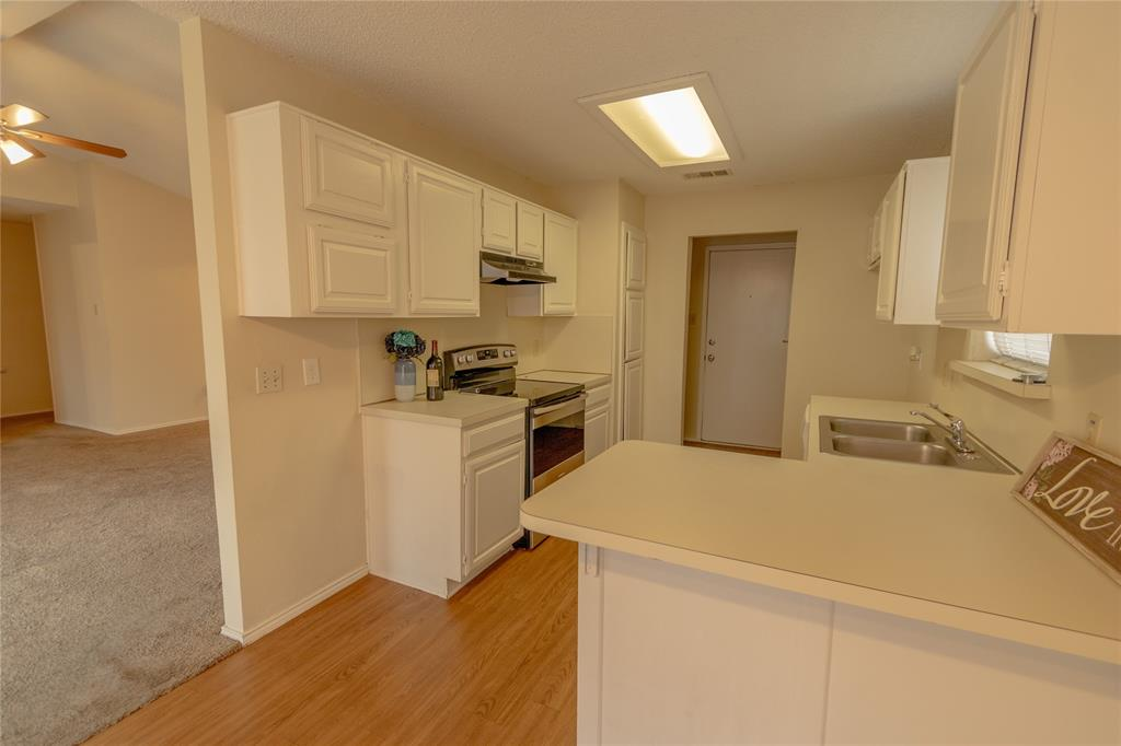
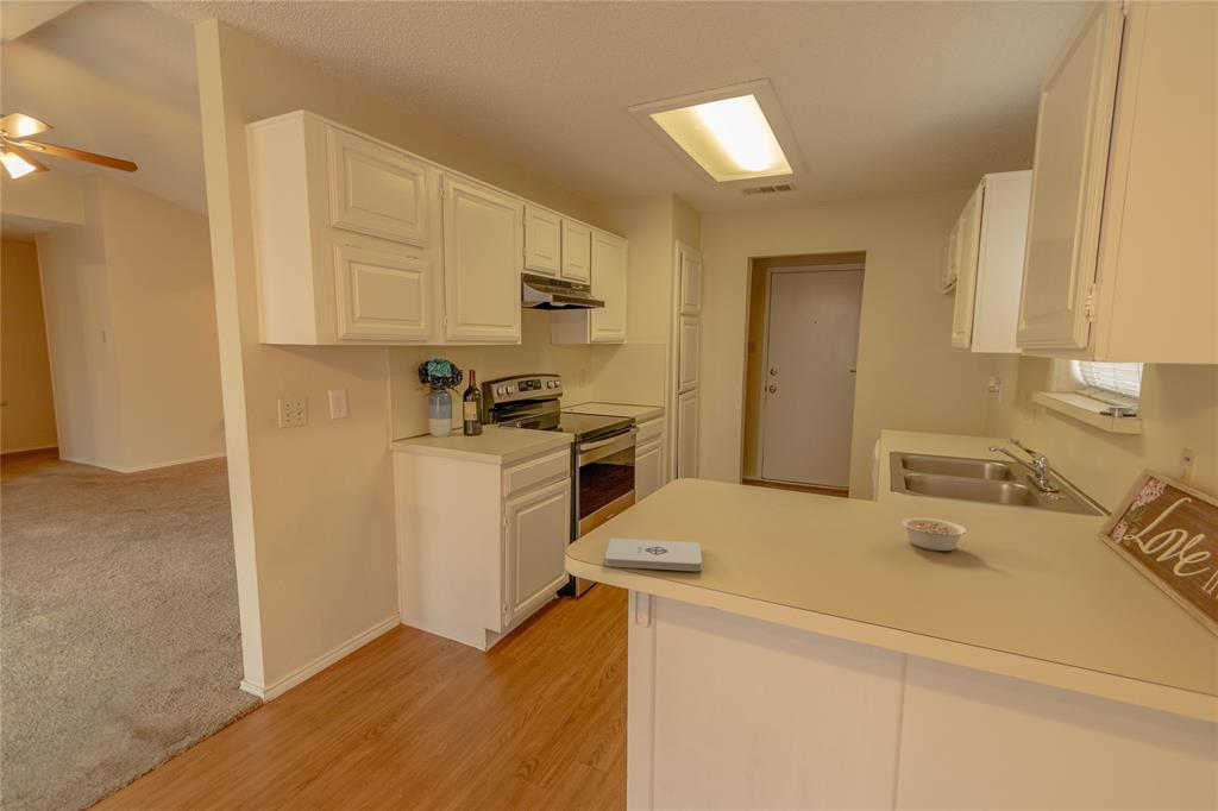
+ notepad (653, 553)
+ legume (935, 533)
